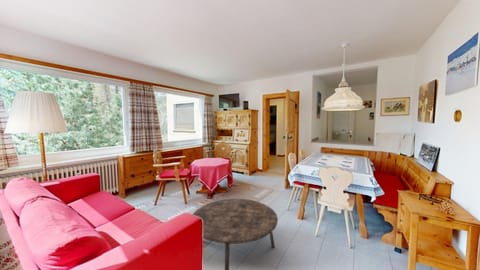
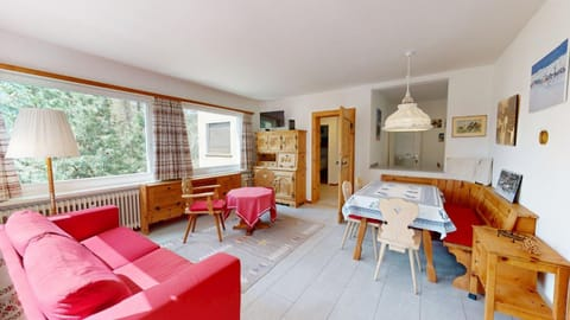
- coffee table (234, 229)
